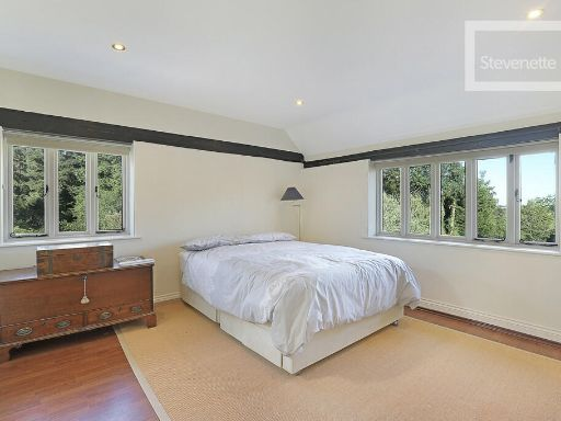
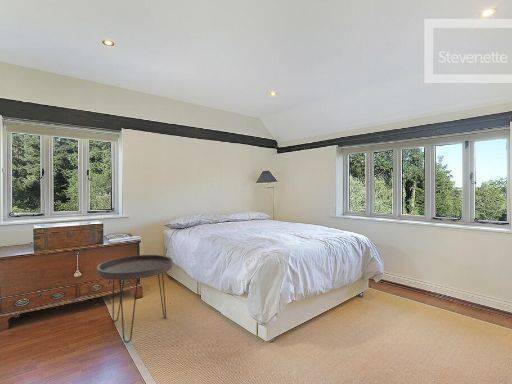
+ side table (135, 294)
